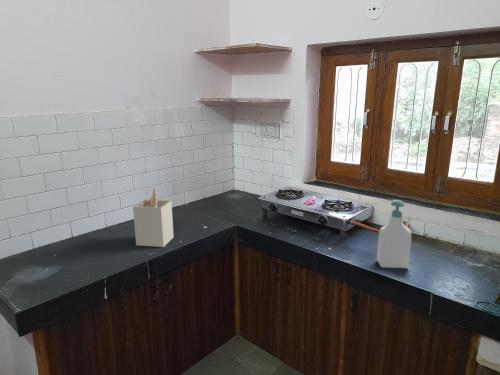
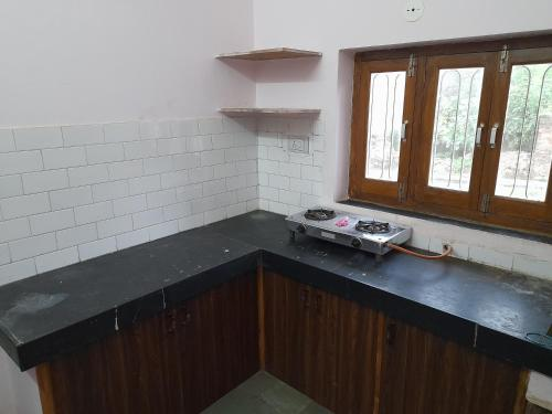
- soap bottle (394, 232)
- utensil holder (153, 216)
